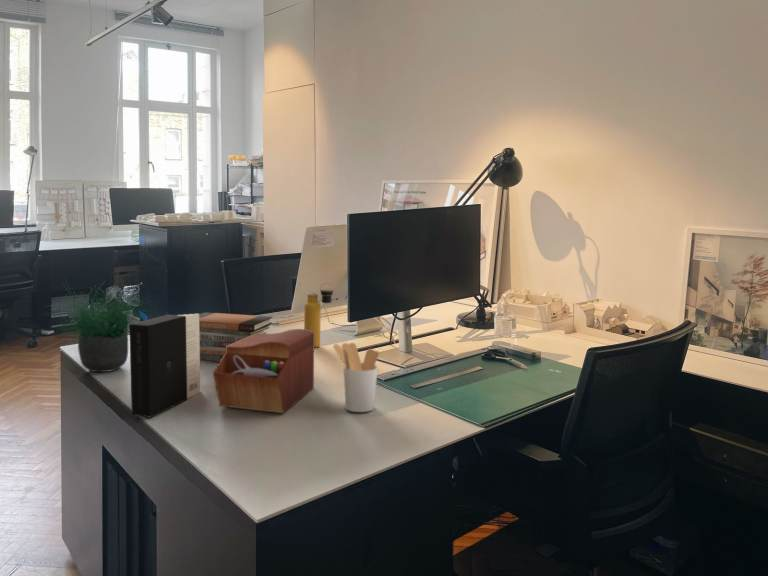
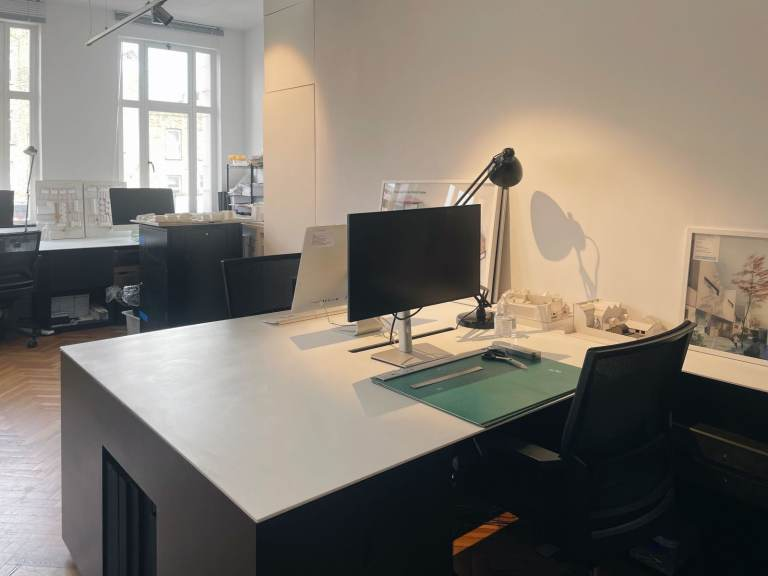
- book stack (227, 337)
- potted plant (101, 317)
- utensil holder (355, 375)
- sewing box (264, 367)
- book (167, 361)
- water bottle (318, 314)
